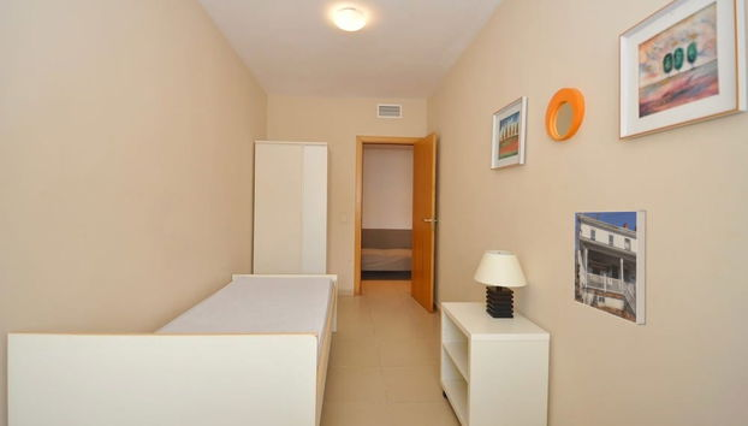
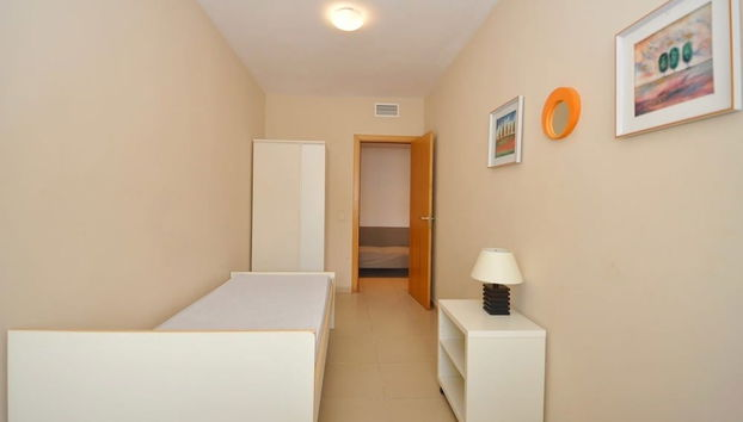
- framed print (605, 261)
